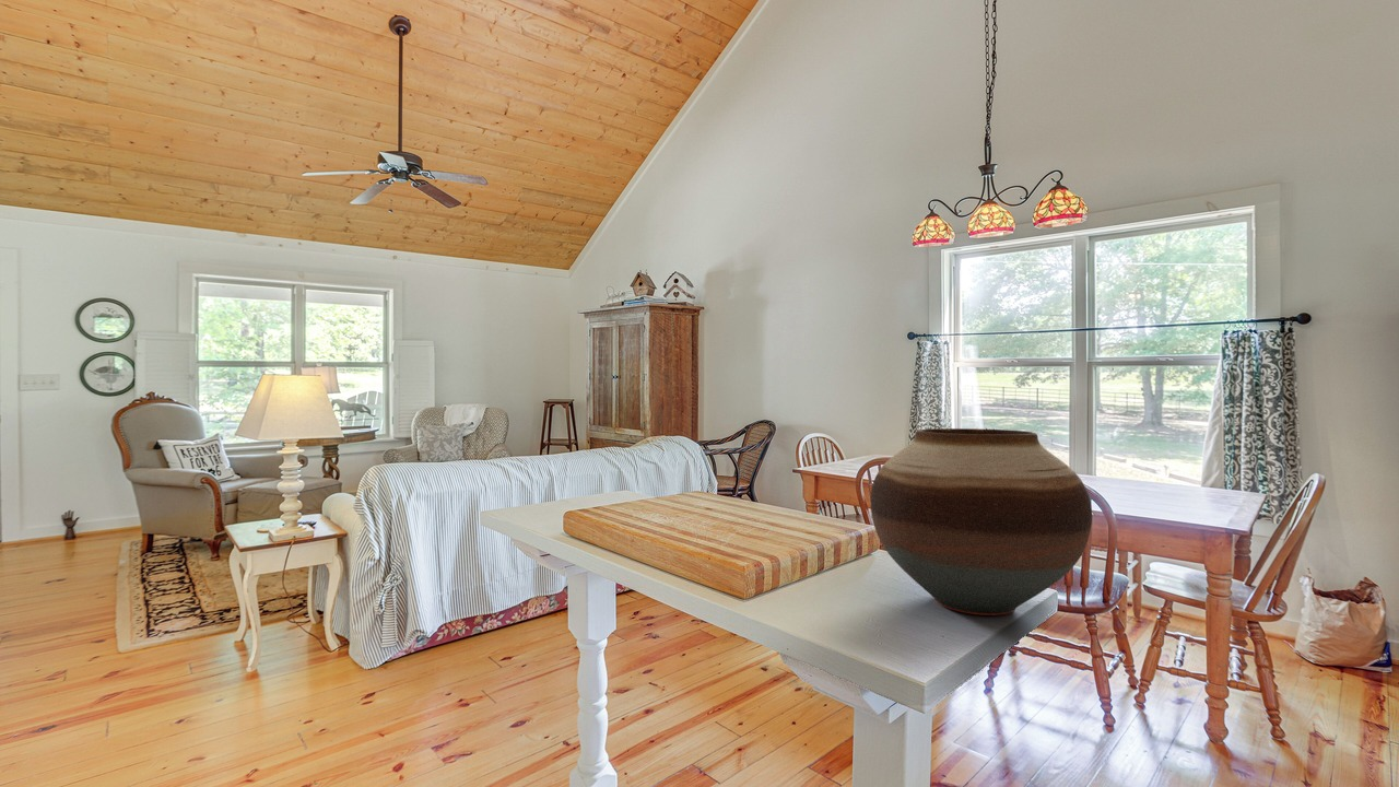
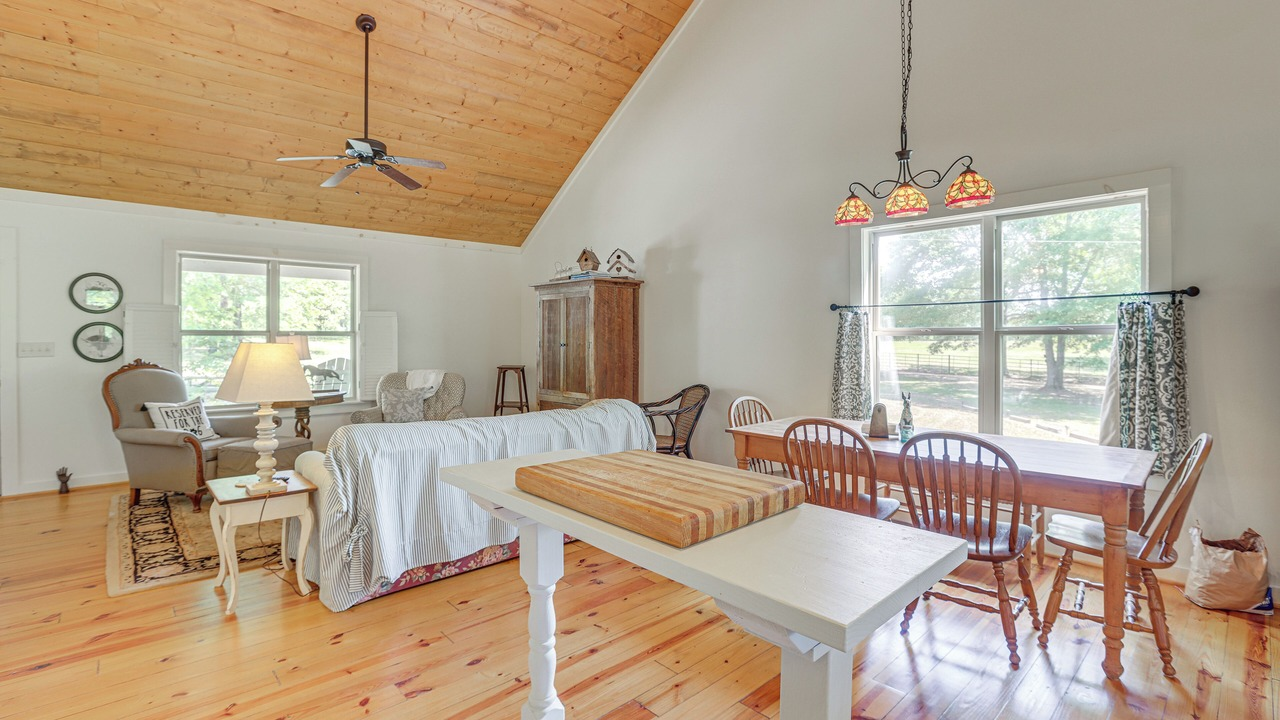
- vase (974, 517)
